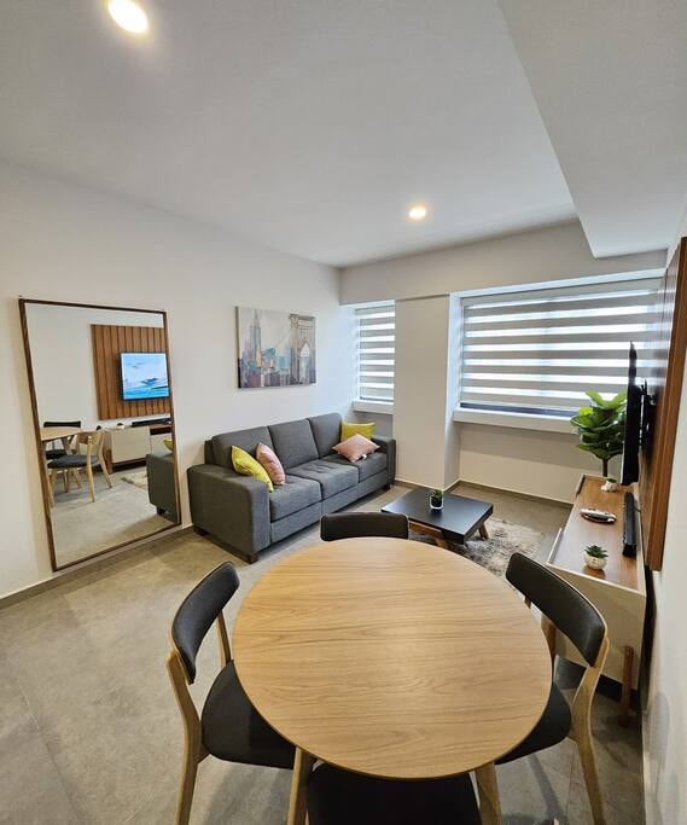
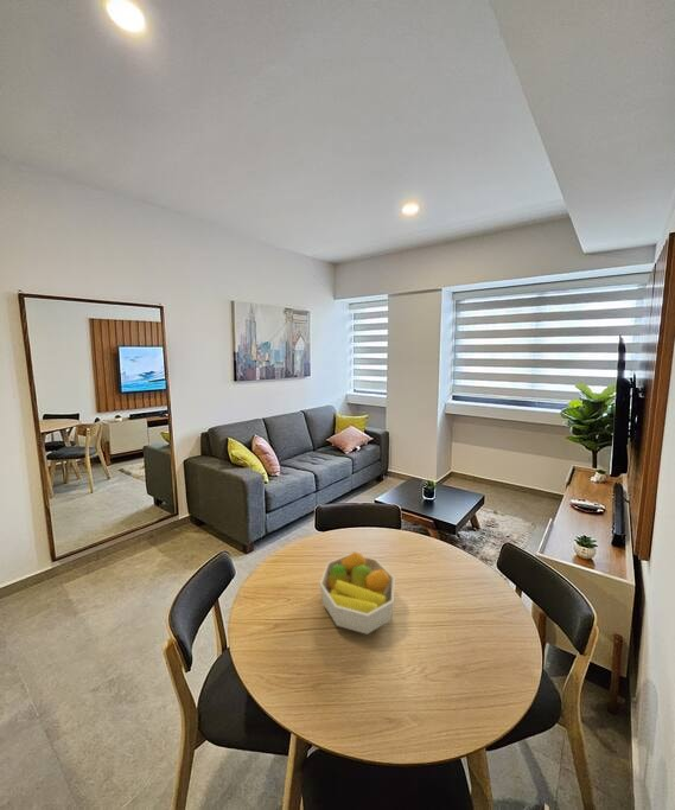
+ fruit bowl (357, 587)
